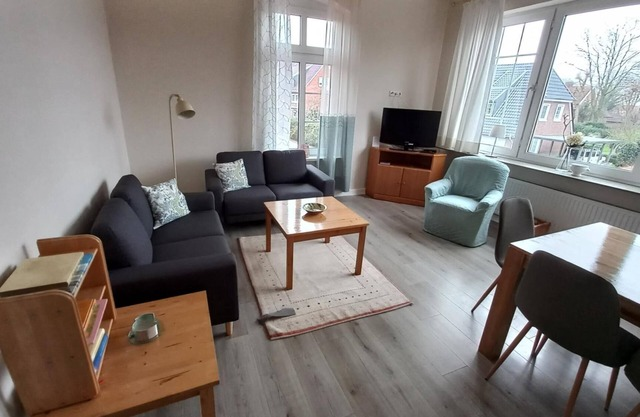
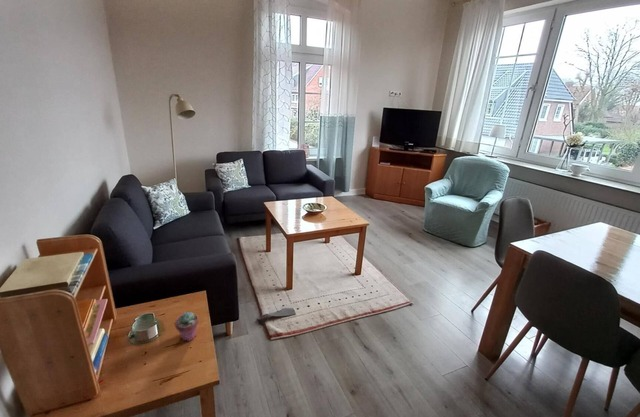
+ potted succulent (187, 324)
